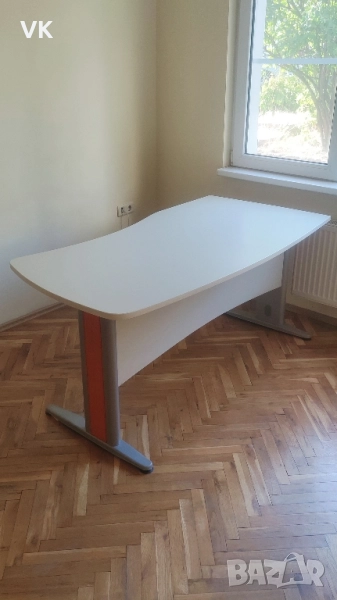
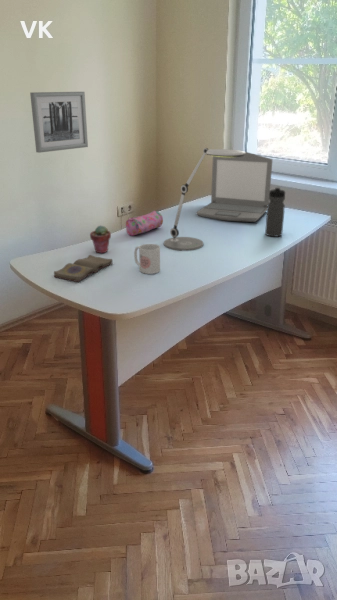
+ diary (84, 266)
+ potted succulent (100, 238)
+ water bottle (275, 211)
+ mug (146, 257)
+ wall art (60, 121)
+ laptop (234, 185)
+ pencil case (144, 222)
+ desk lamp (187, 190)
